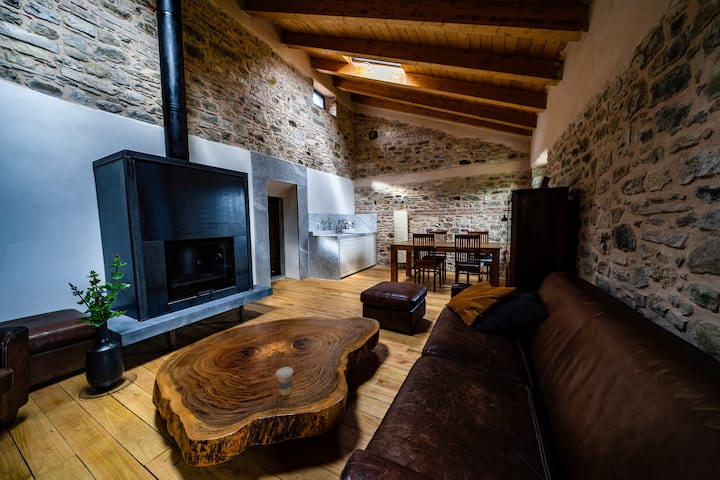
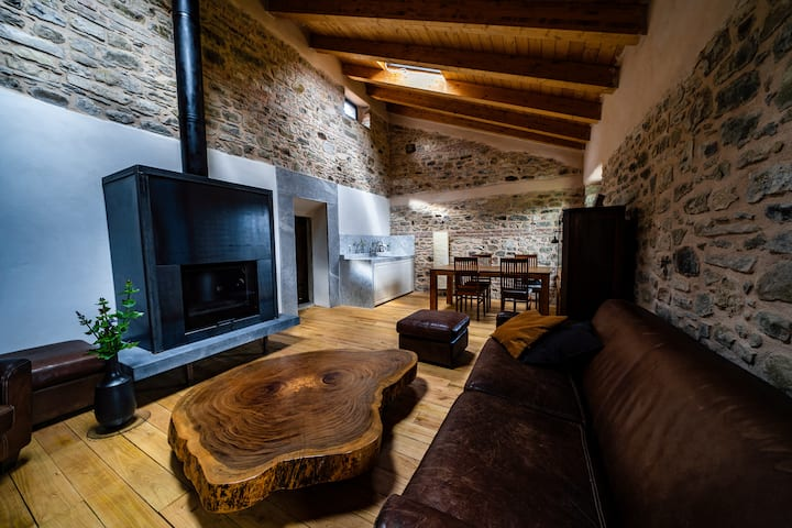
- coffee cup (284, 381)
